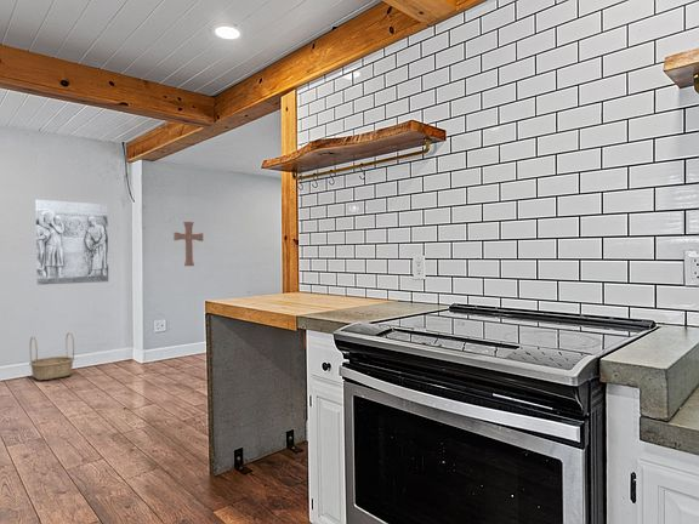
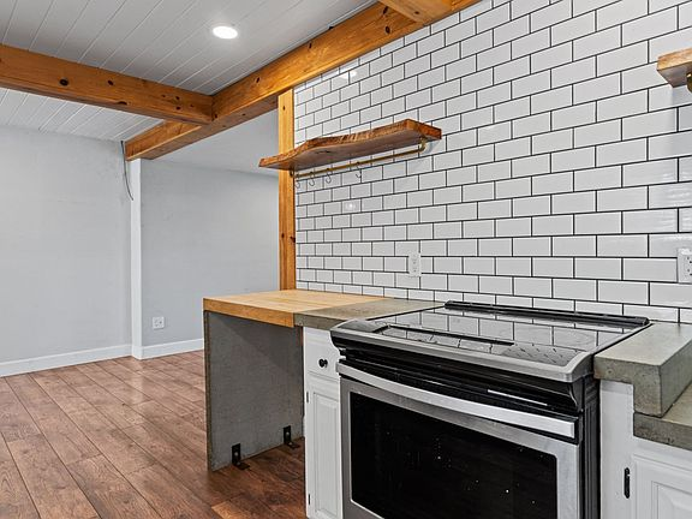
- decorative cross (188, 244)
- wall relief (72, 243)
- basket (51, 357)
